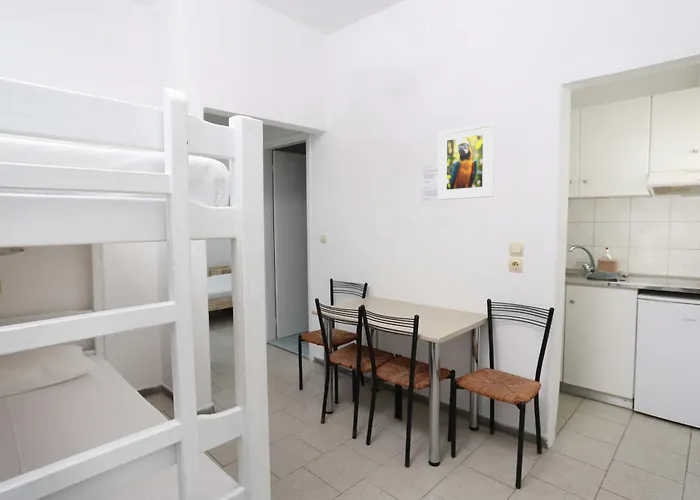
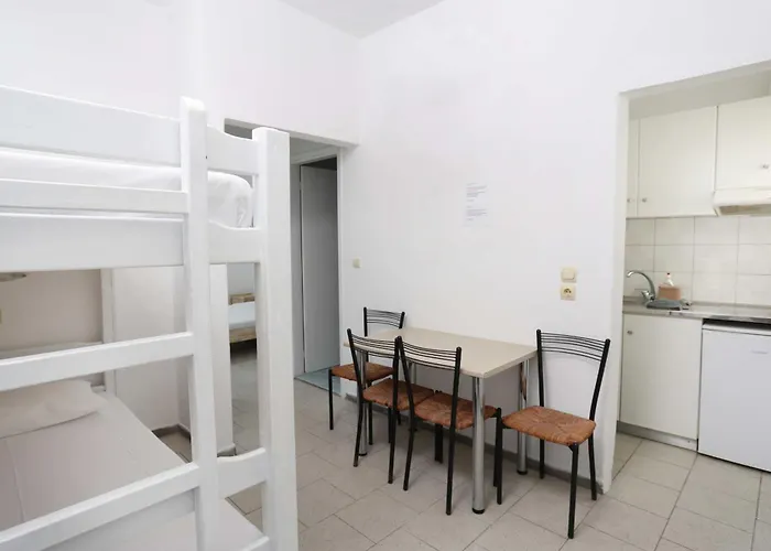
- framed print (464, 162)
